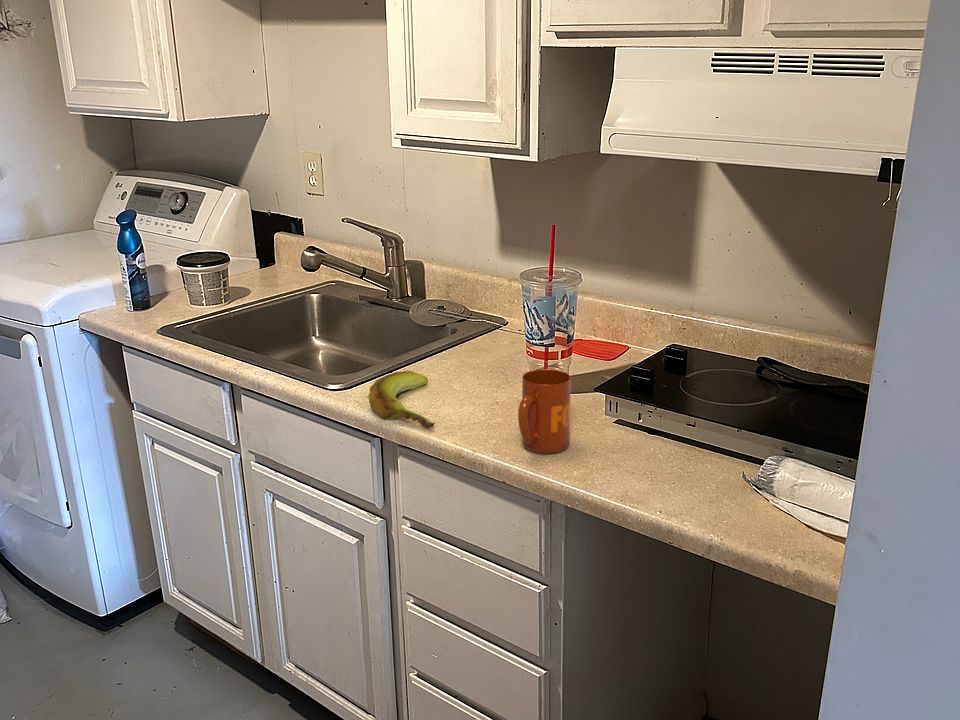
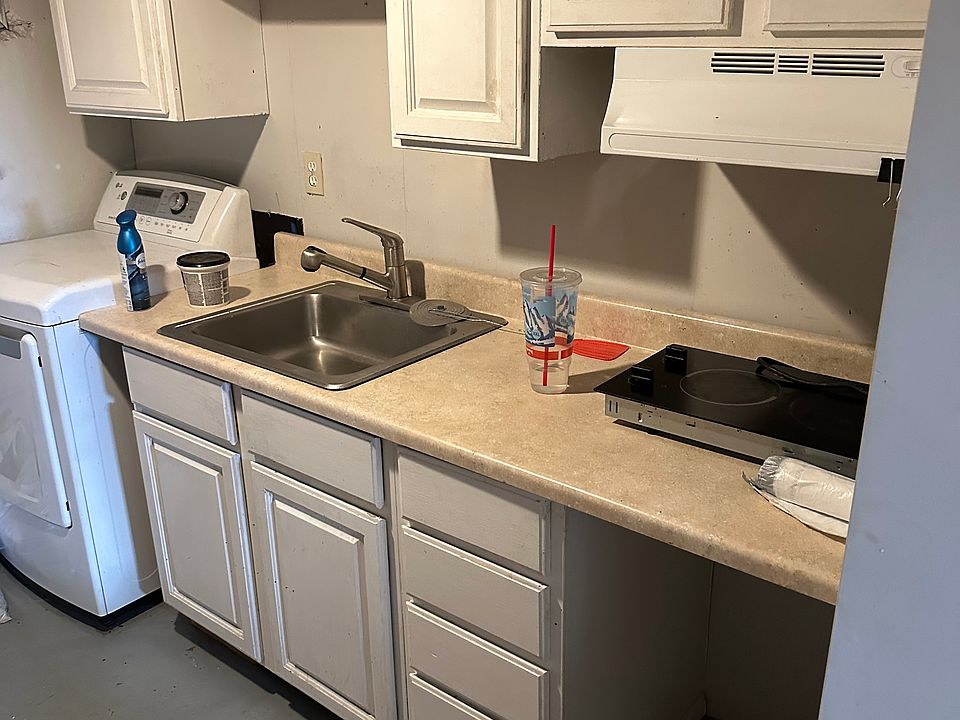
- mug (539, 415)
- banana (414, 388)
